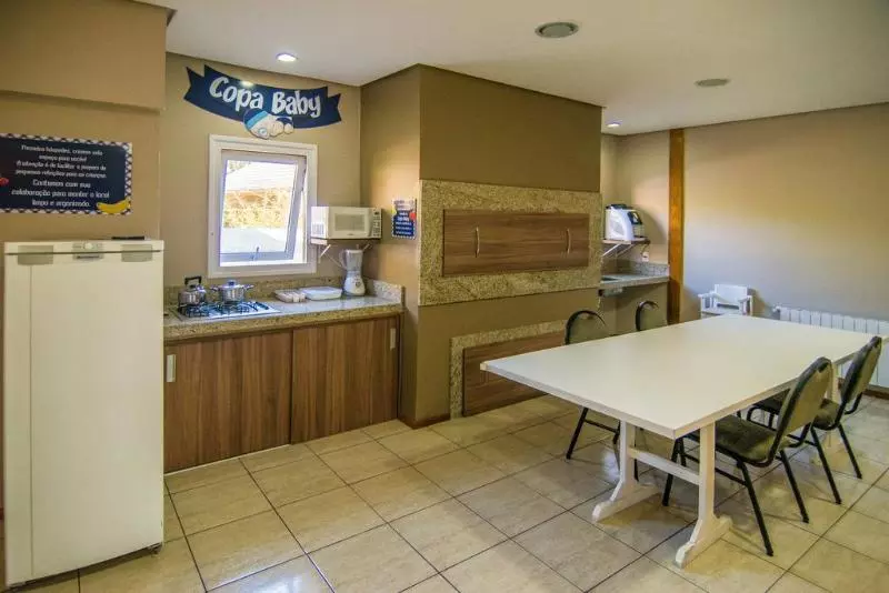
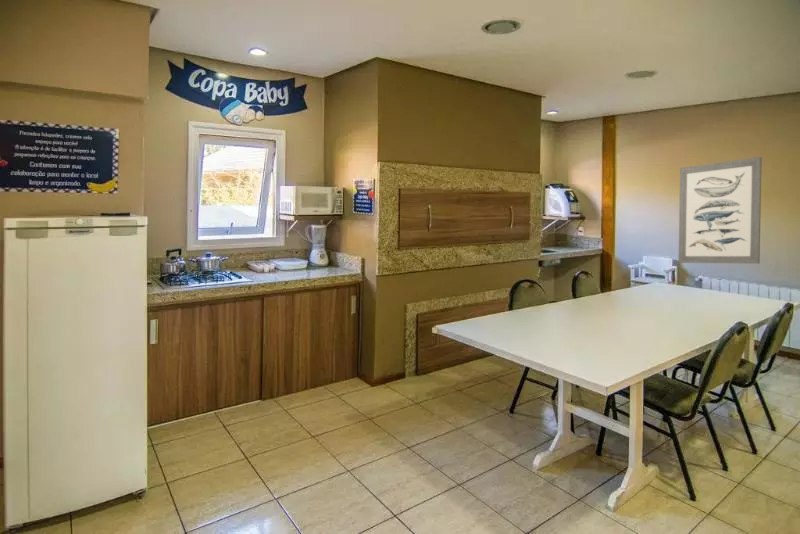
+ wall art (717, 213)
